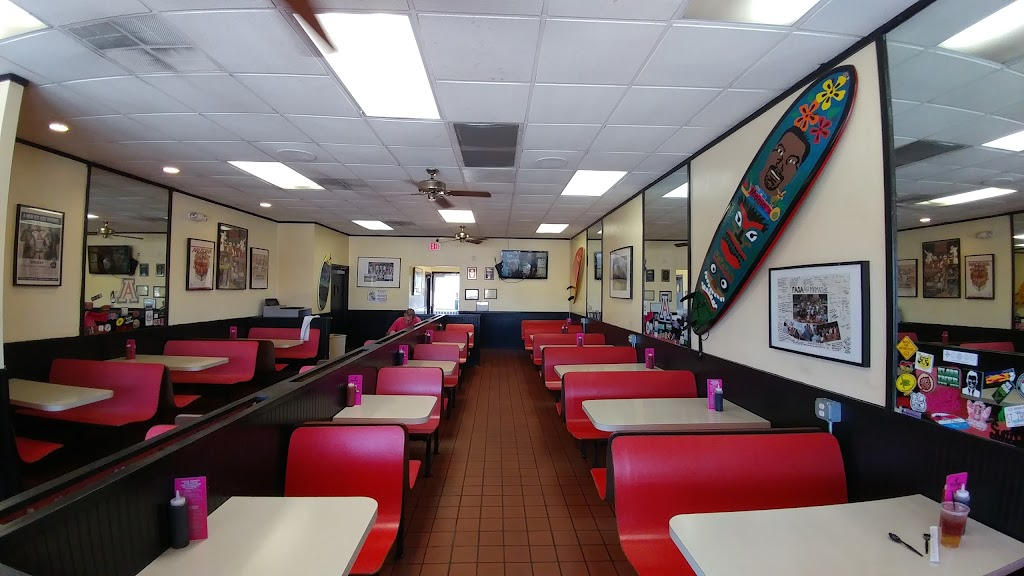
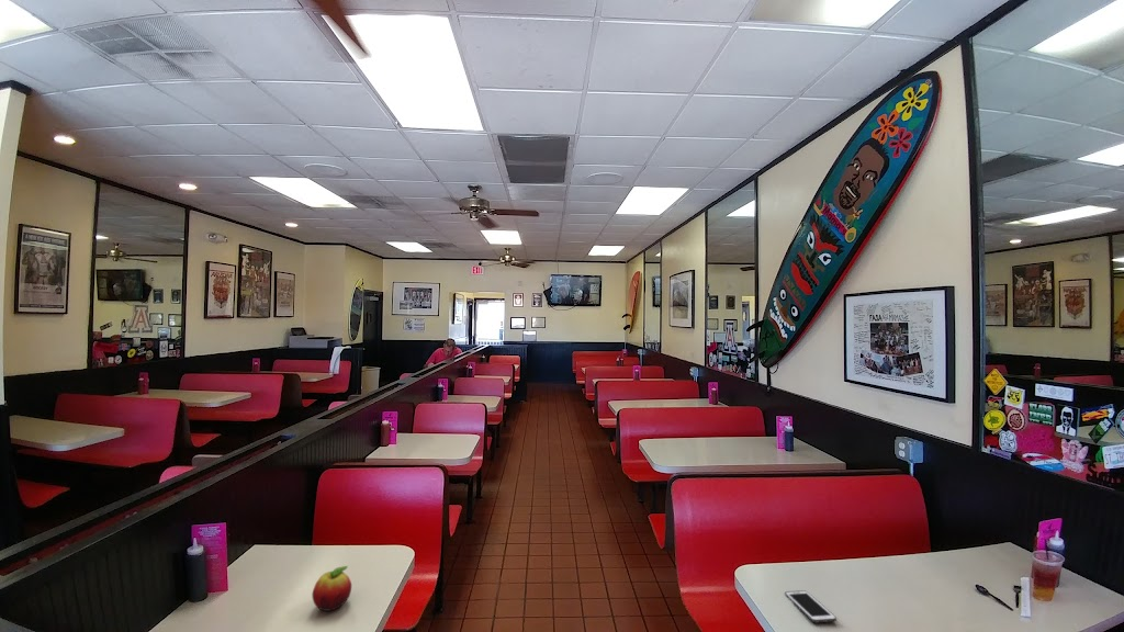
+ cell phone (809, 606)
+ fruit (331, 588)
